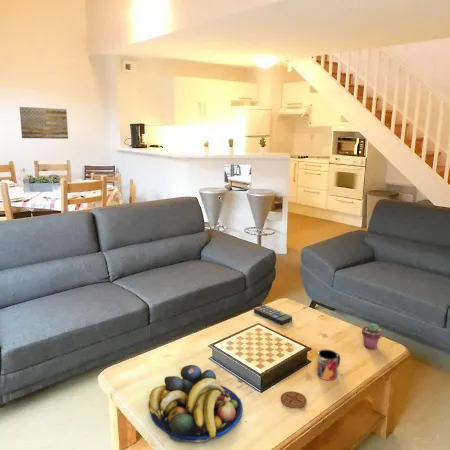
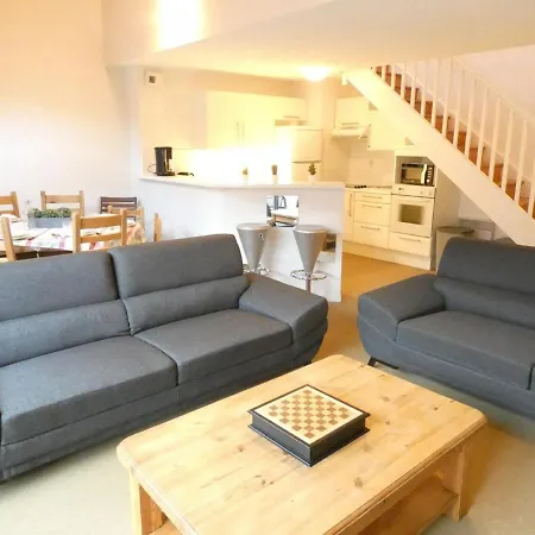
- mug (330, 363)
- remote control (272, 314)
- wall art (44, 123)
- potted succulent (371, 334)
- coaster (293, 399)
- fruit bowl (197, 394)
